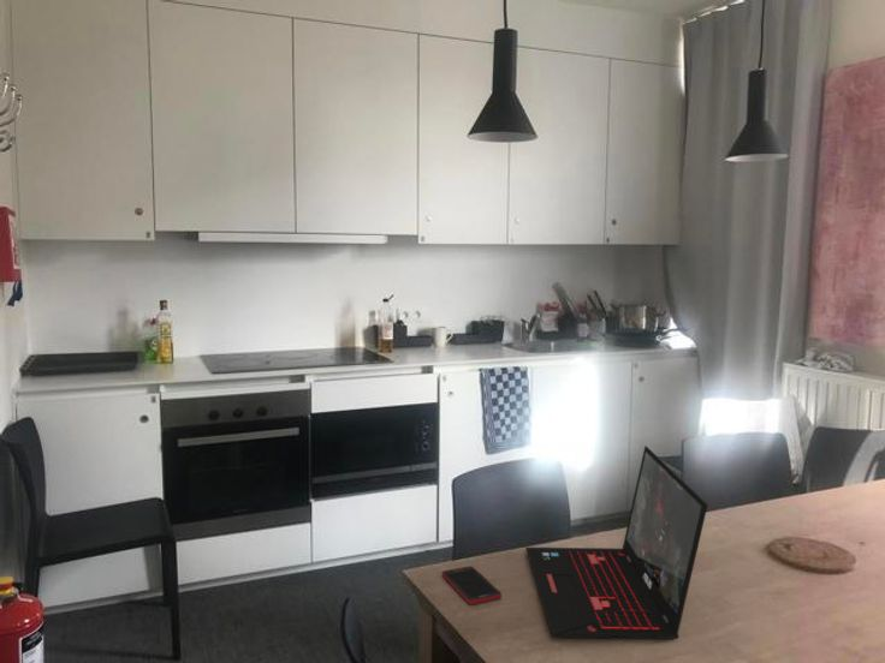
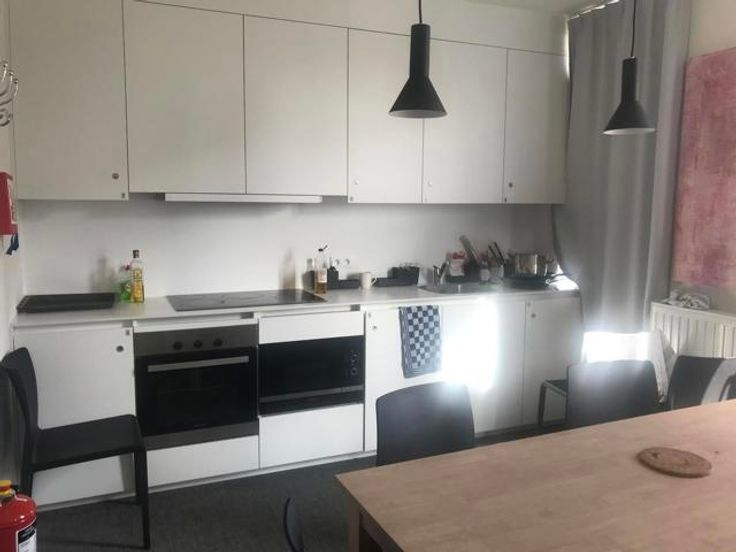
- cell phone (470, 584)
- laptop (604, 548)
